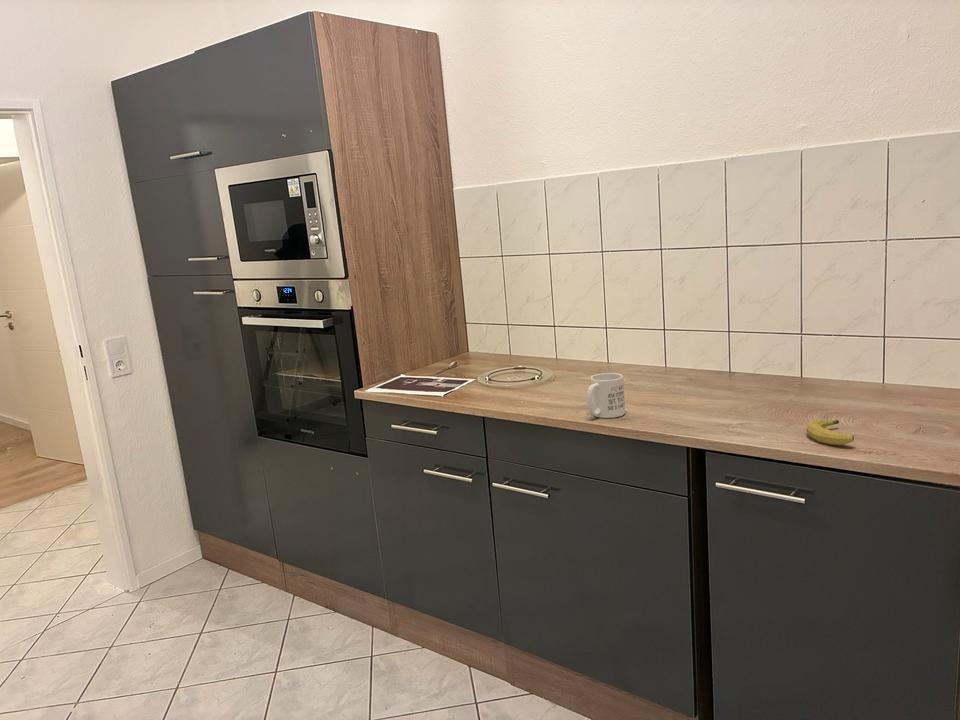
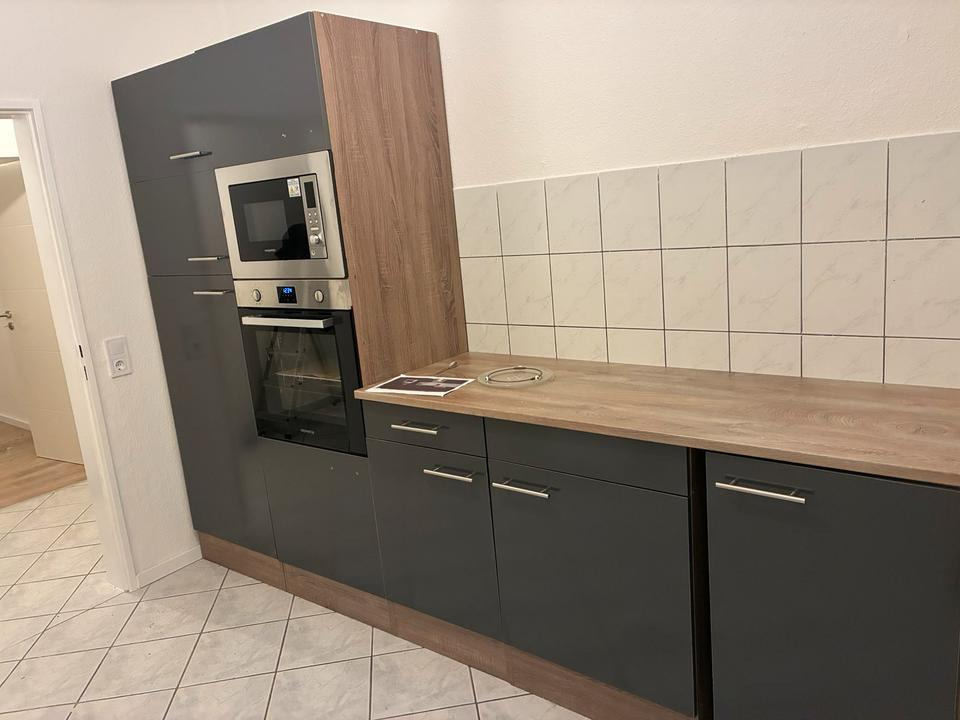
- fruit (832, 431)
- mug (603, 396)
